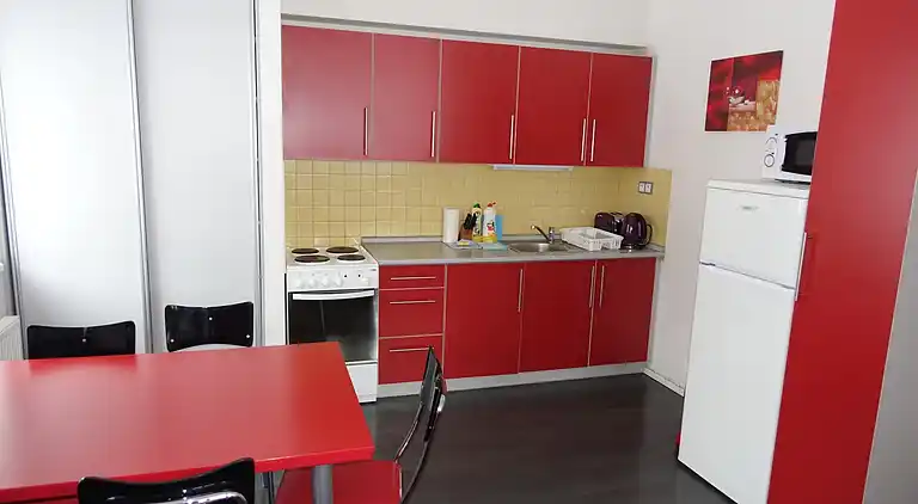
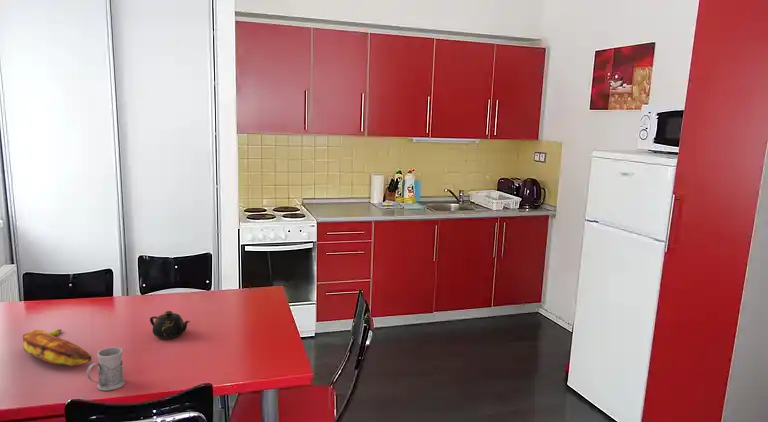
+ teapot (170, 323)
+ banana (58, 340)
+ mug (104, 371)
